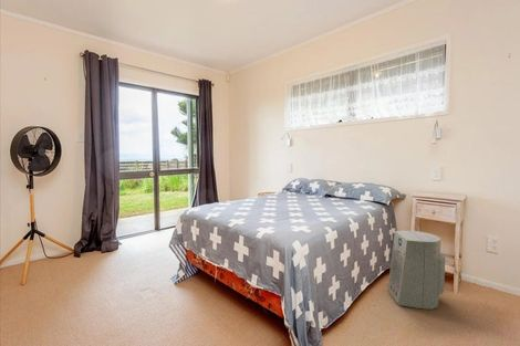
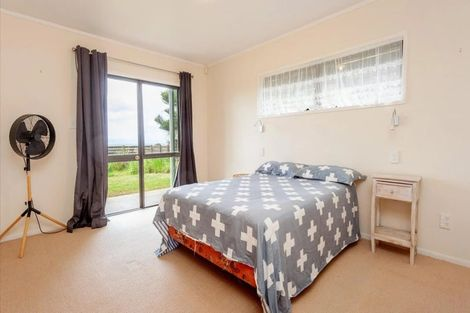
- fan (417, 266)
